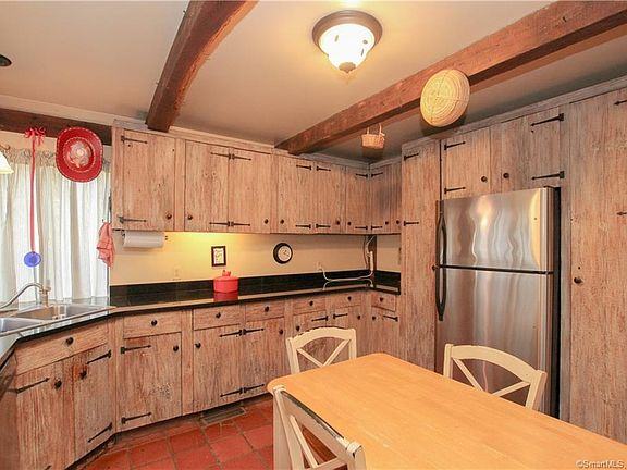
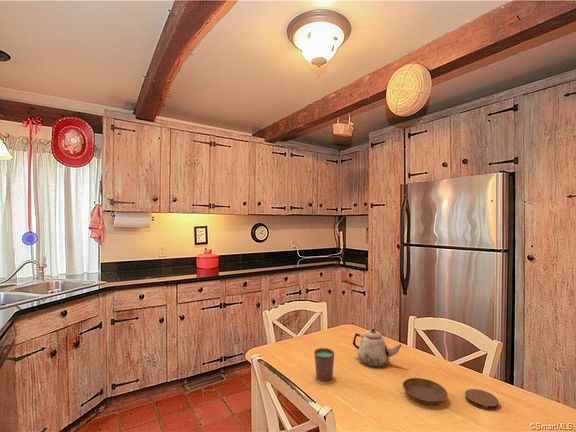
+ cup (324, 364)
+ saucer (424, 392)
+ teapot (376, 345)
+ coaster (481, 399)
